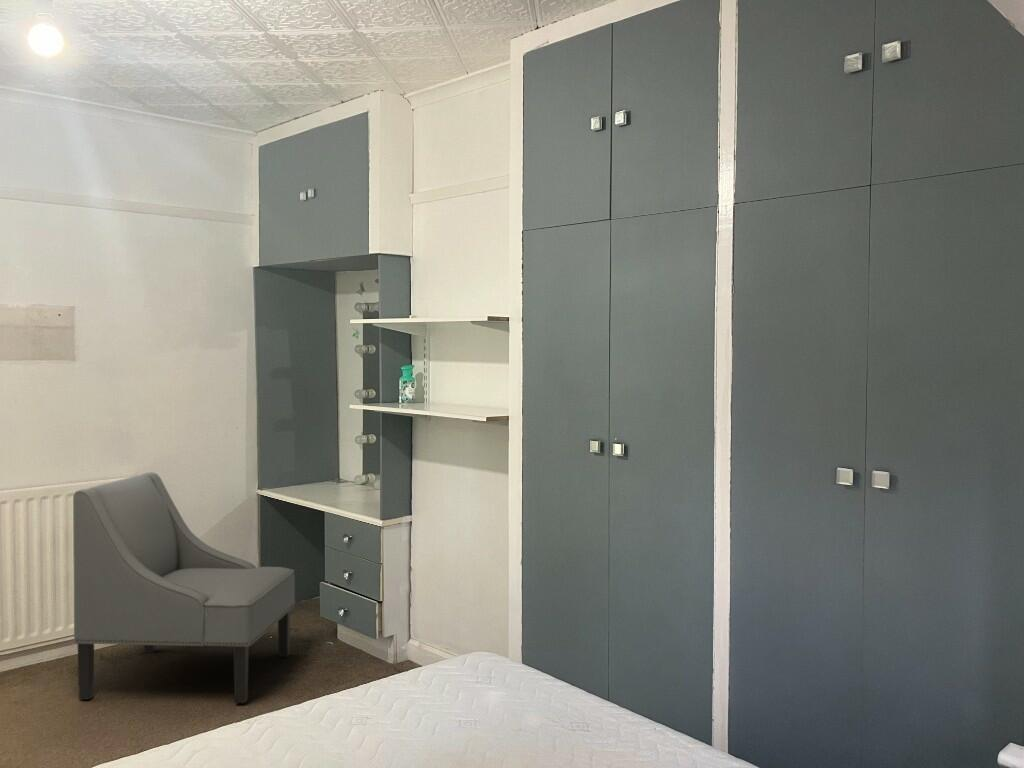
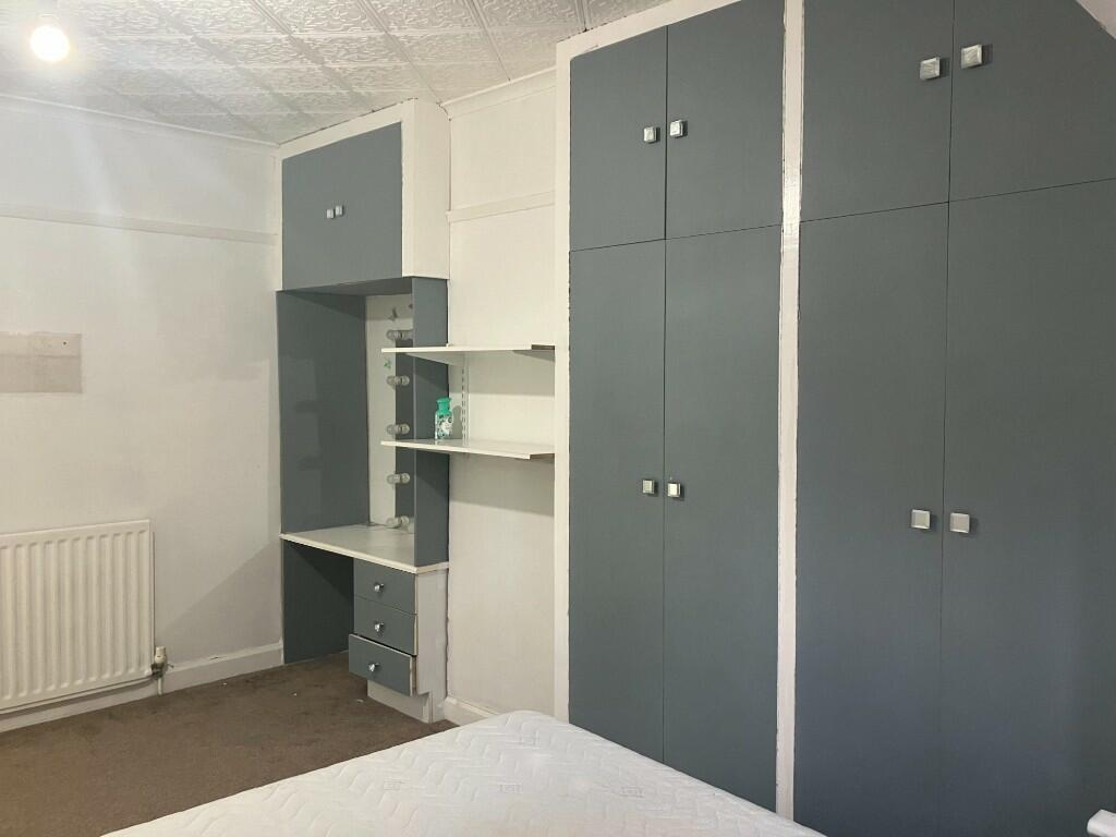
- chair (193, 578)
